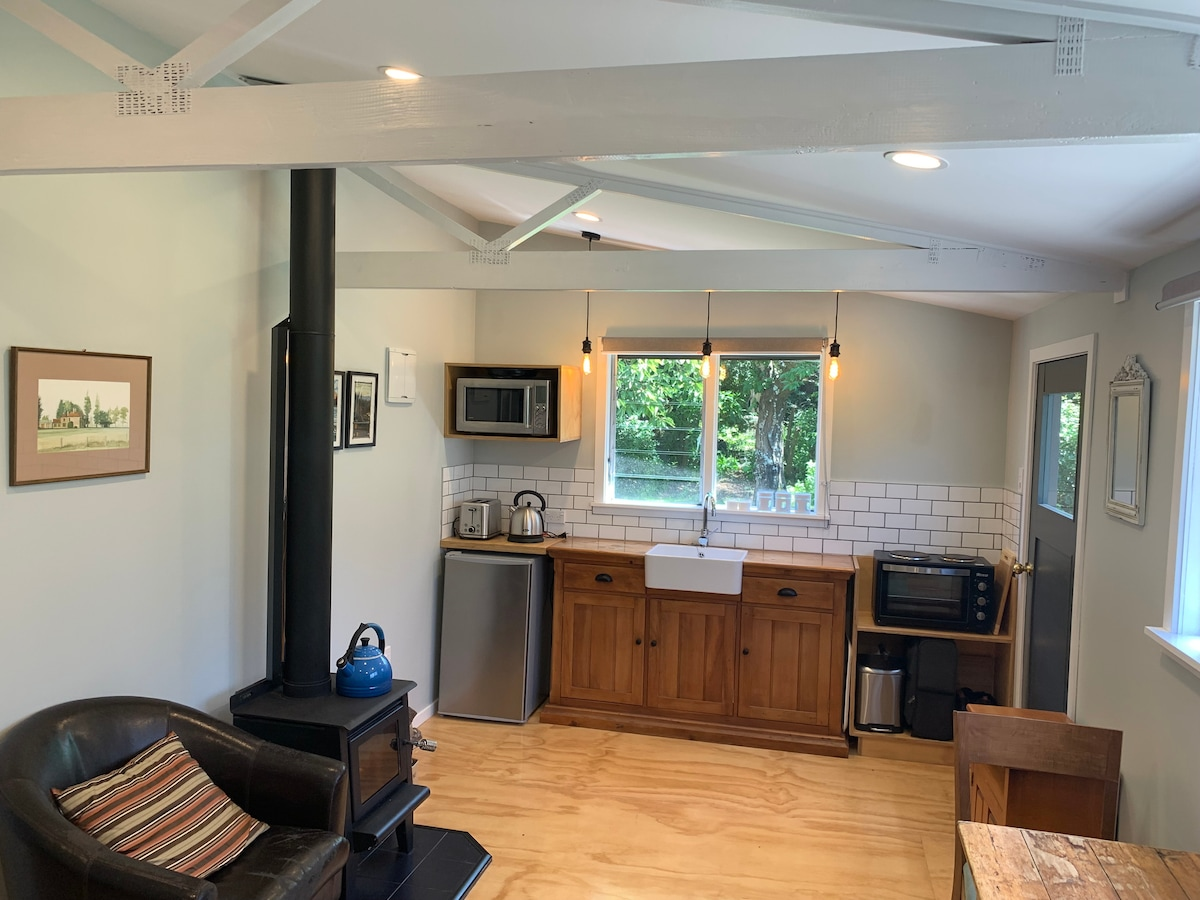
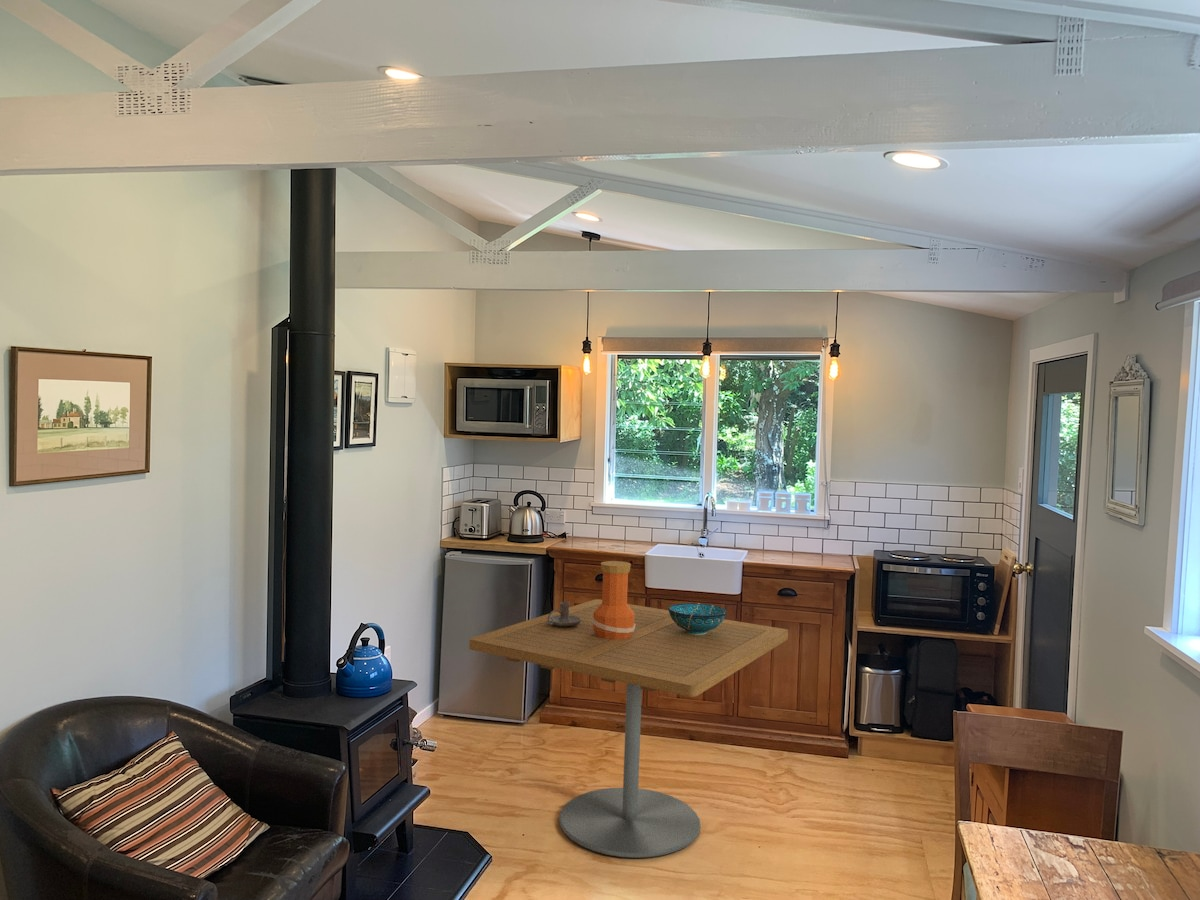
+ vase (614, 598)
+ dining table (632, 728)
+ decorative bowl (696, 620)
+ candle holder (561, 614)
